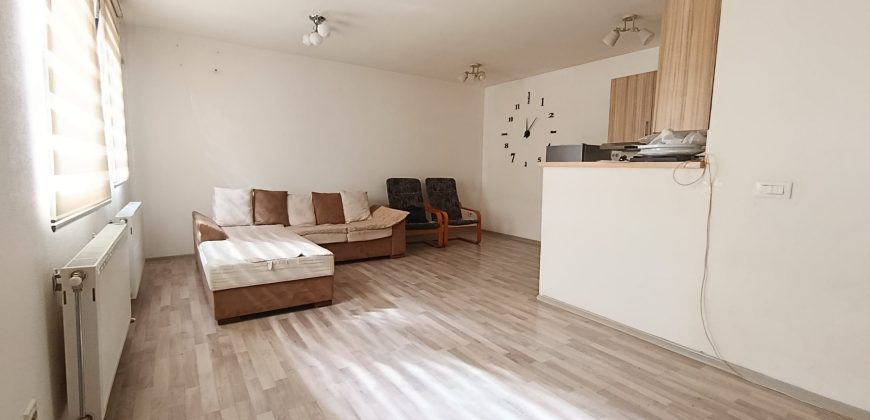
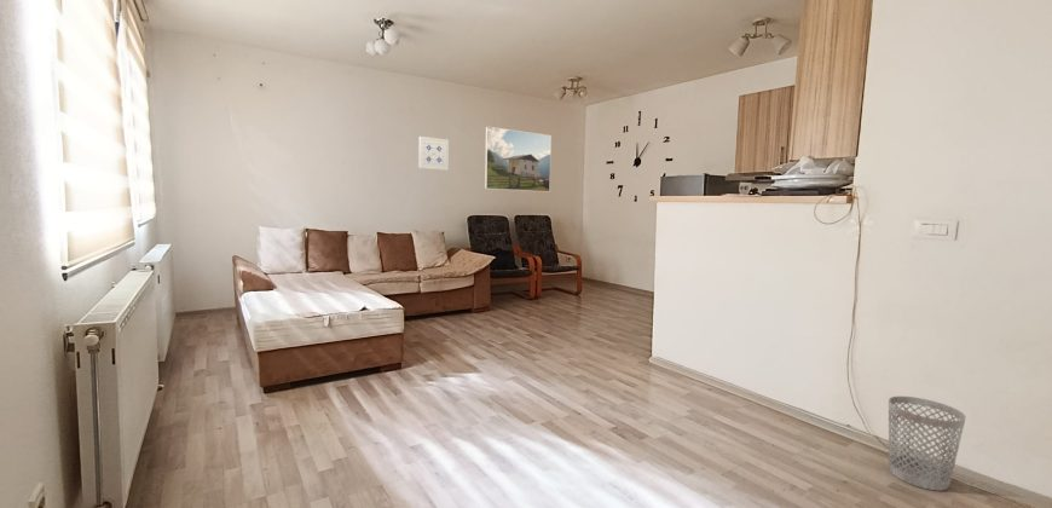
+ wastebasket (921, 443)
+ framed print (519, 161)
+ wall art (433, 154)
